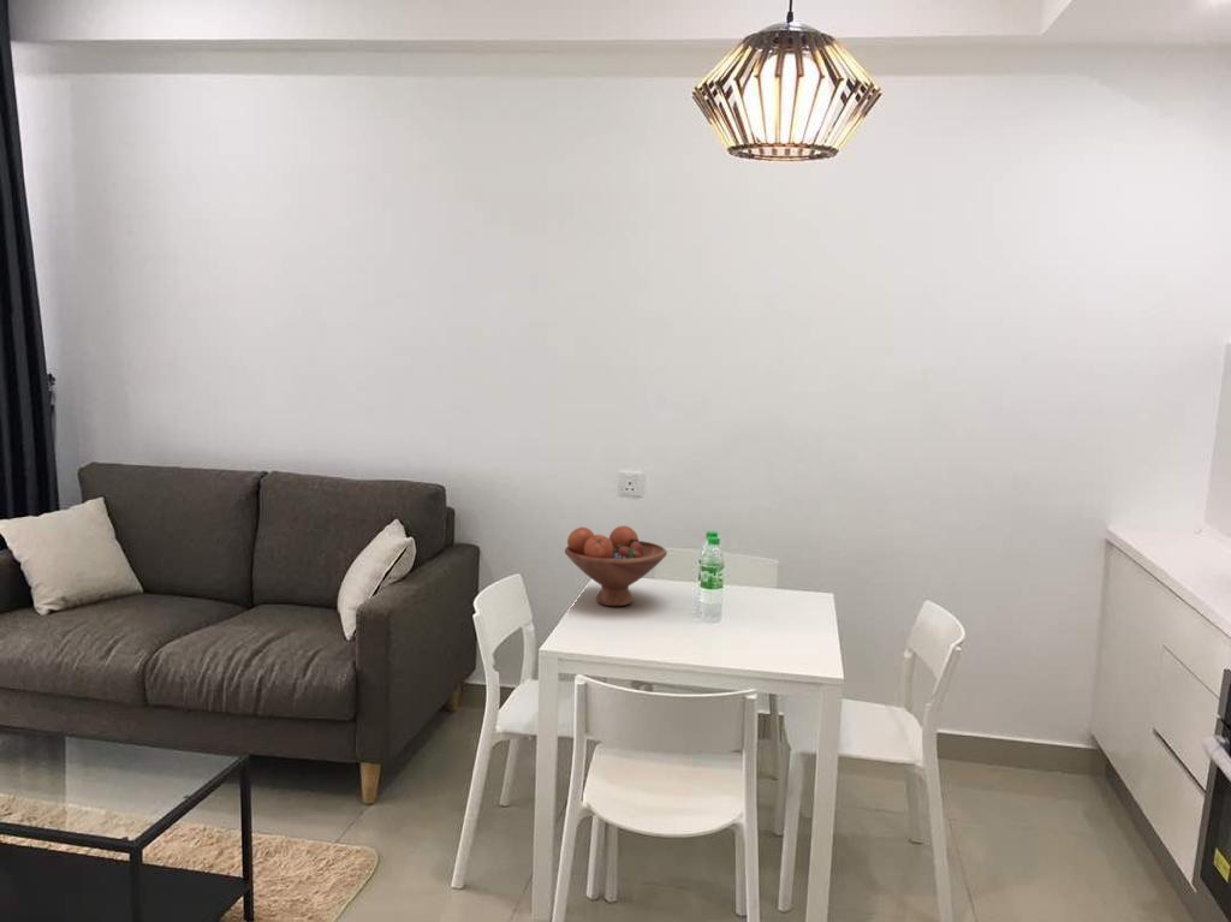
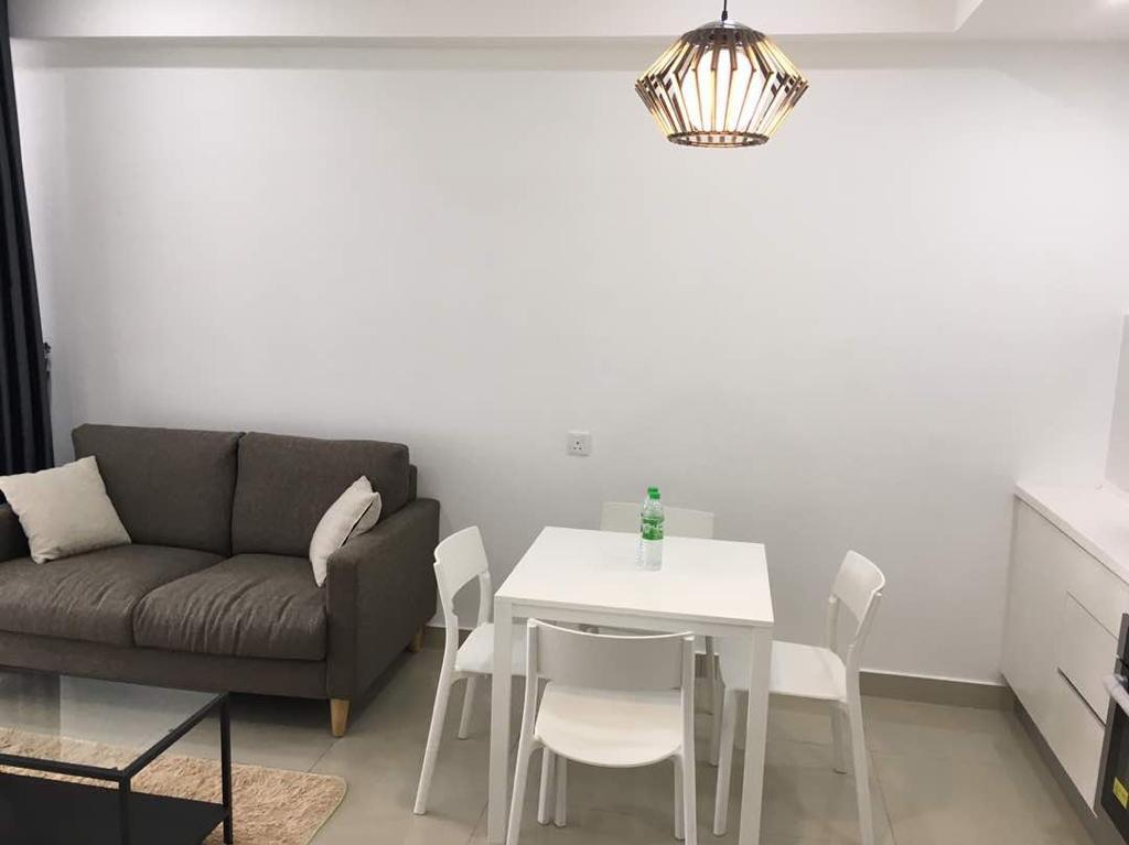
- fruit bowl (616, 565)
